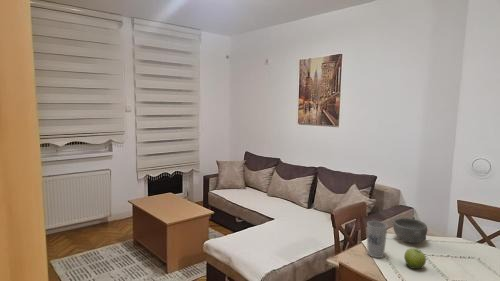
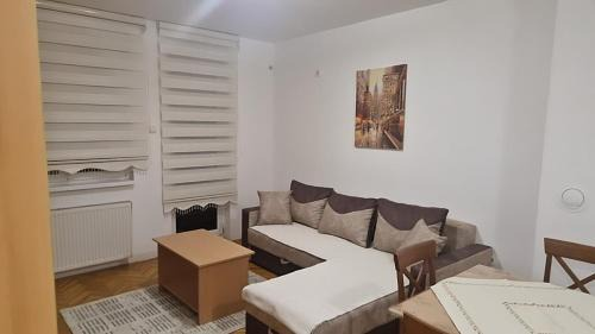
- bowl (410, 231)
- fruit (415, 257)
- cup (376, 239)
